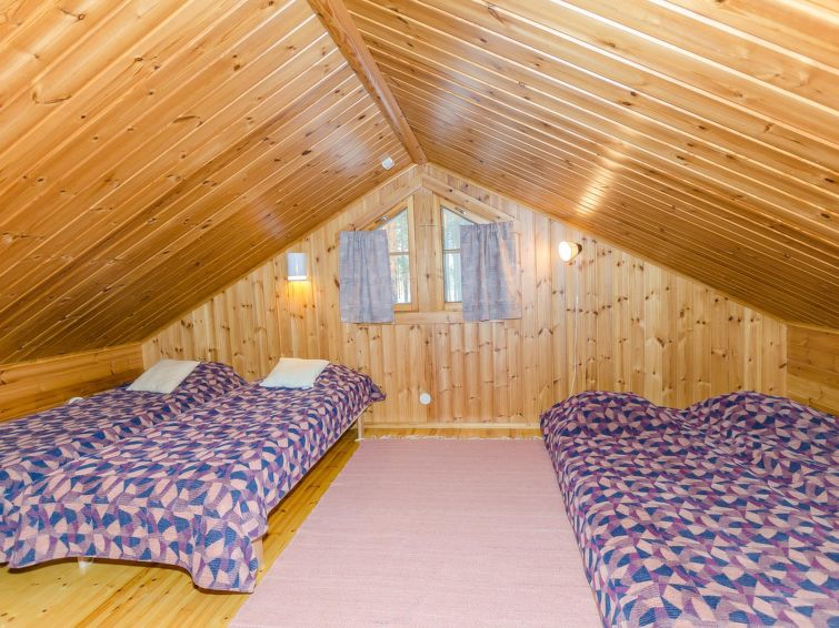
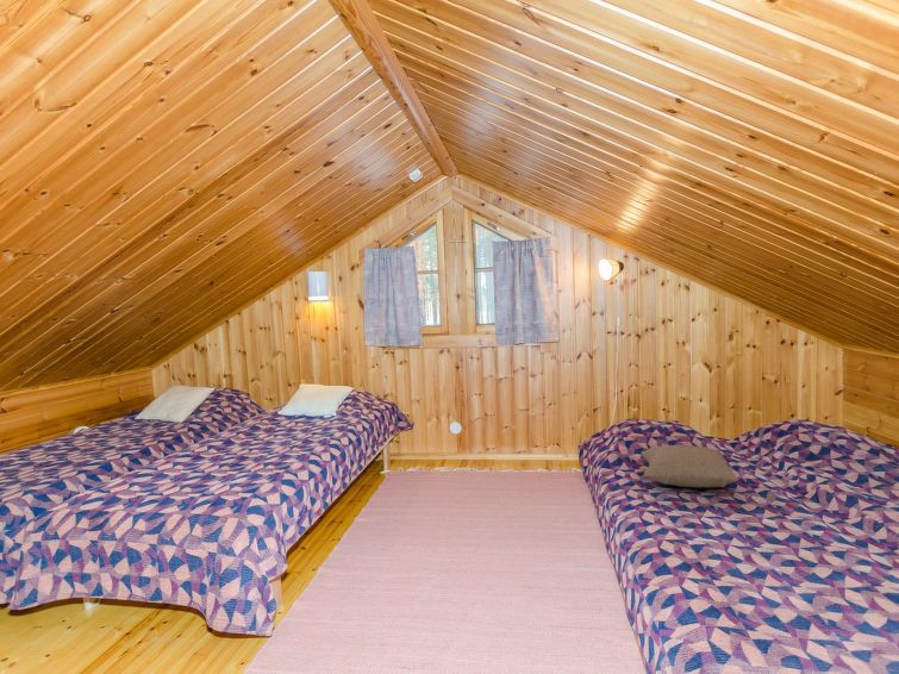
+ pillow (685, 466)
